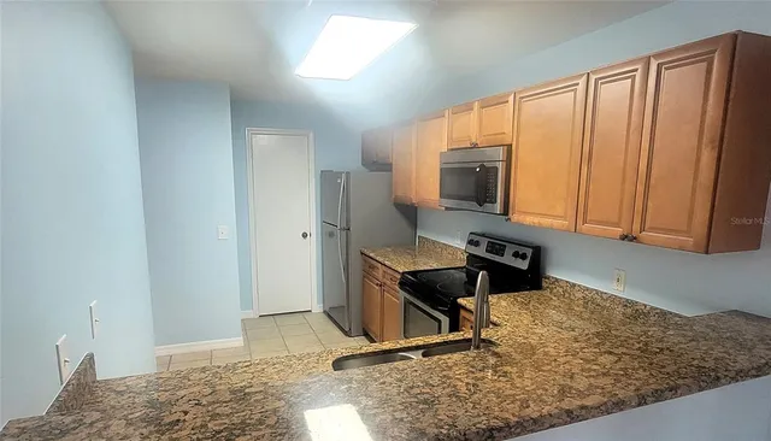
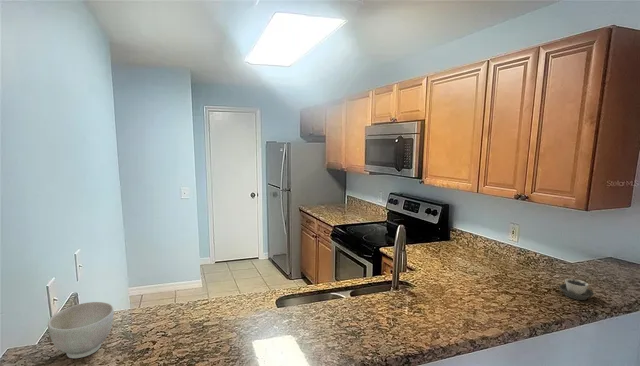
+ cup (576, 289)
+ bowl (83, 332)
